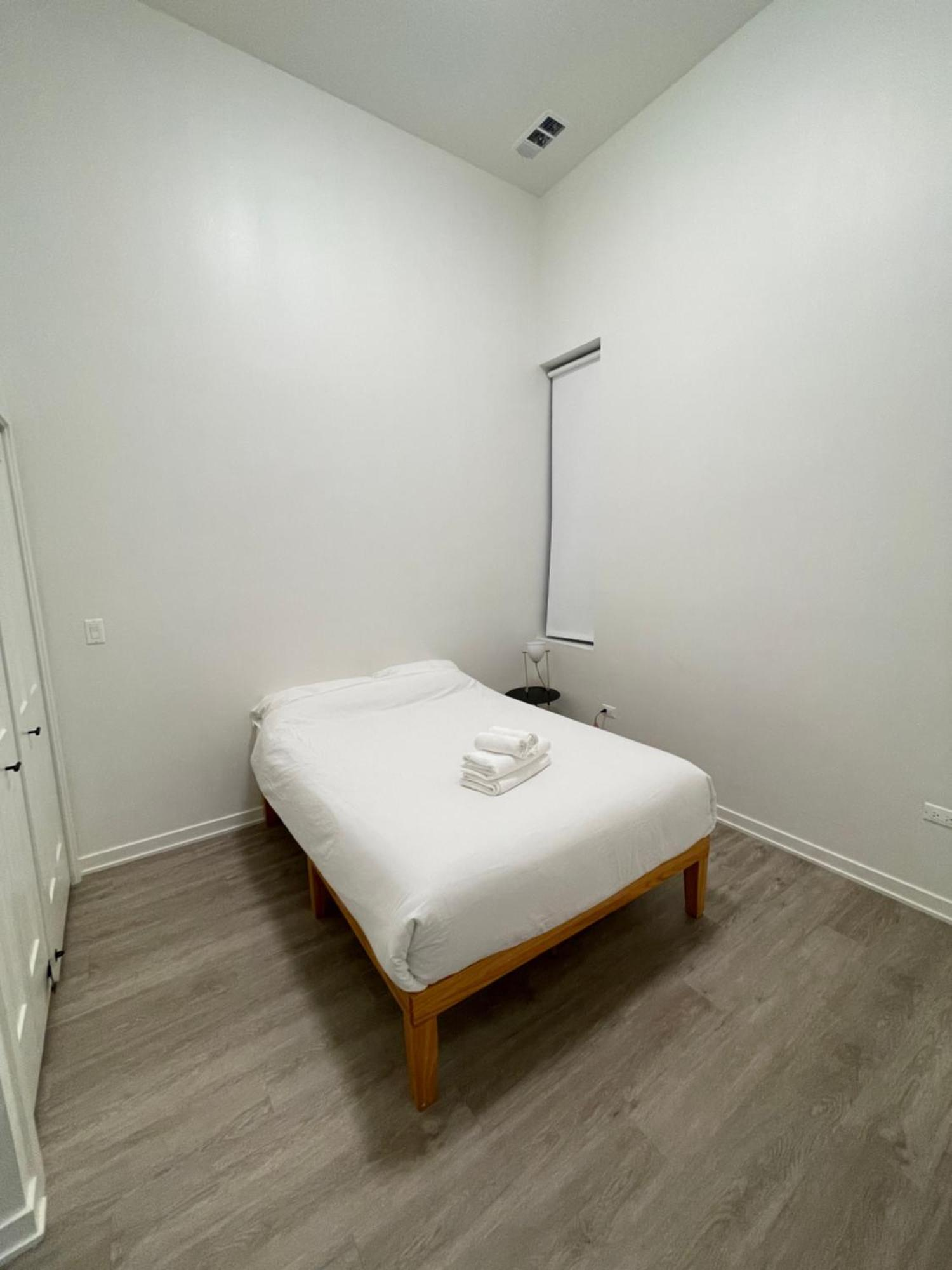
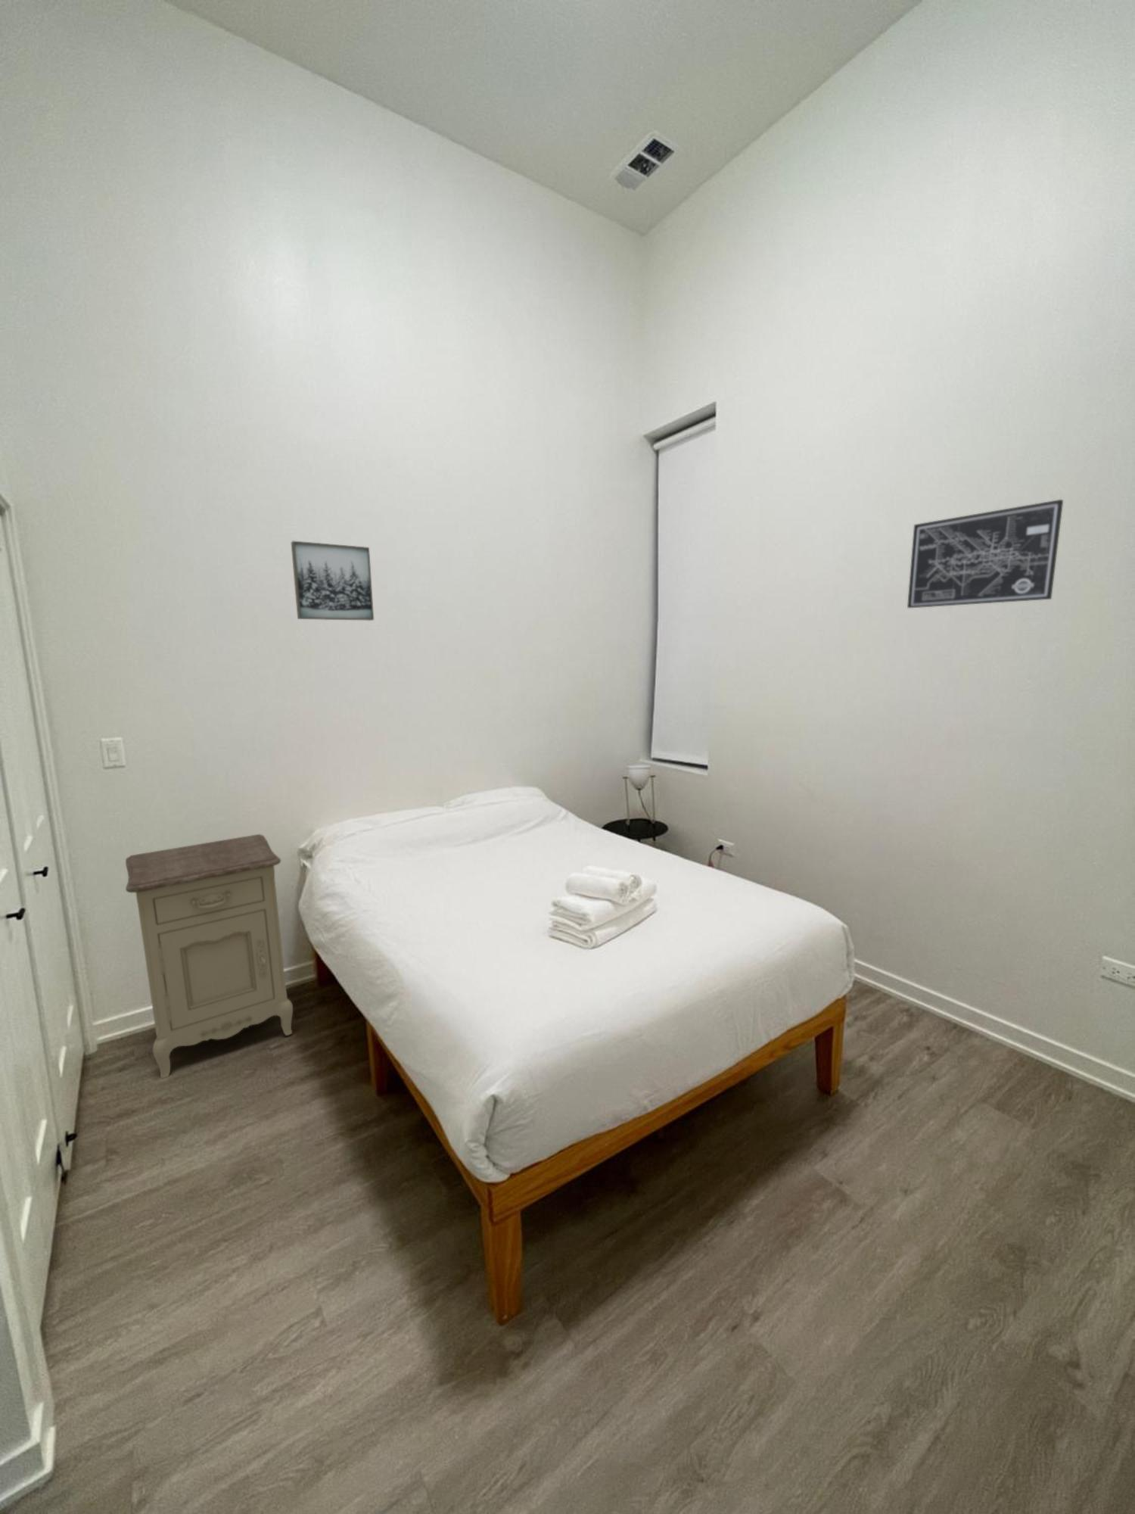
+ wall art (978, 559)
+ wall art (334, 582)
+ nightstand (215, 949)
